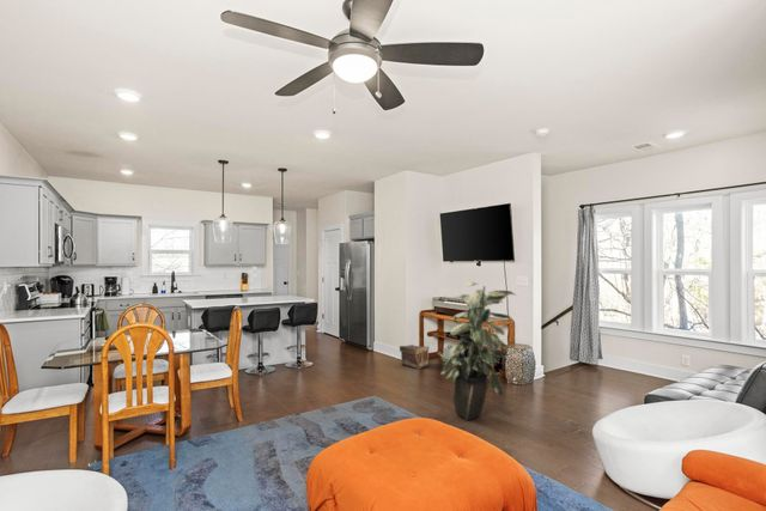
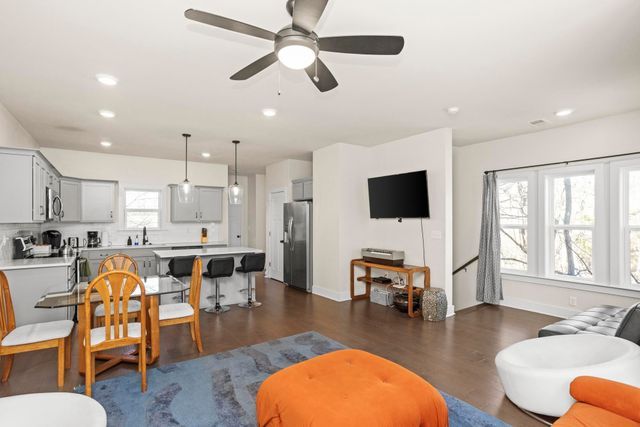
- pouch (414, 355)
- indoor plant (475, 349)
